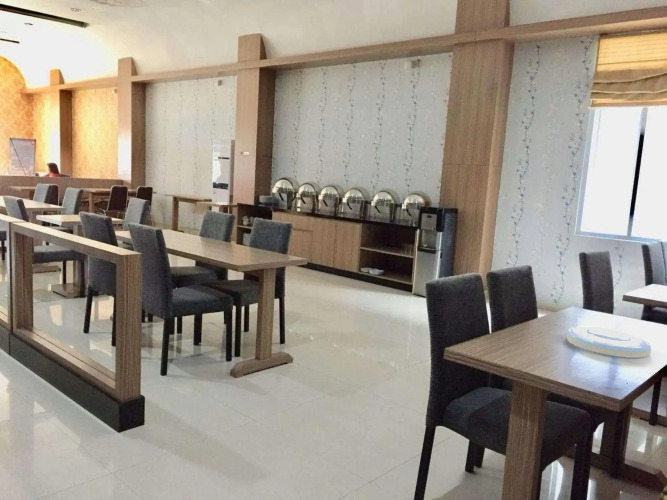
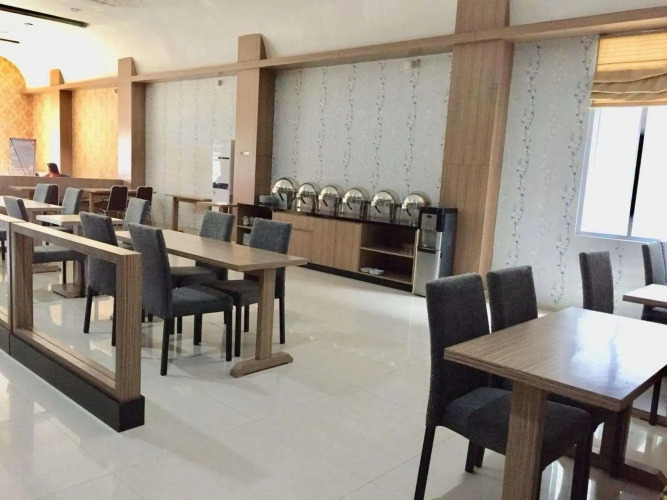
- plate (607, 338)
